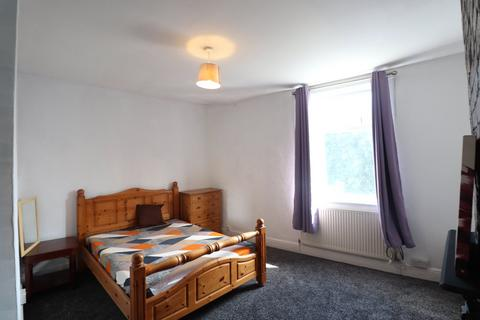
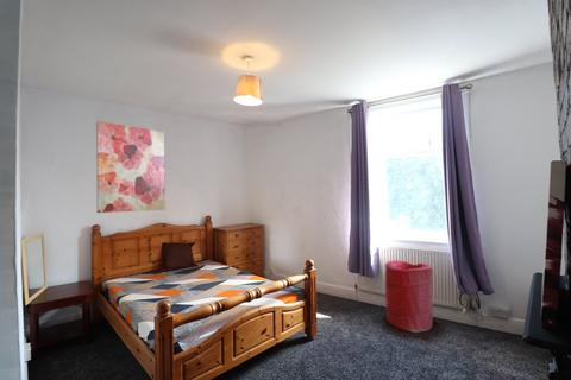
+ wall art (133, 169)
+ laundry hamper (408, 291)
